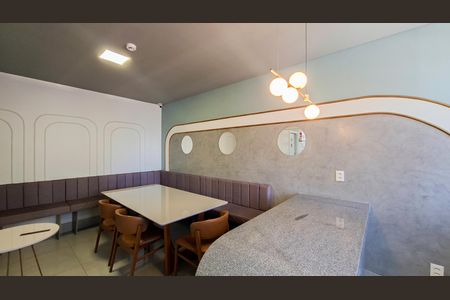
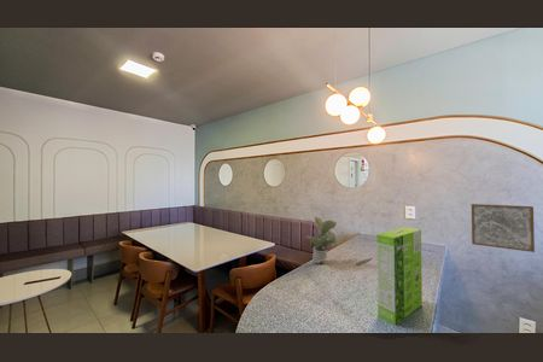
+ cake mix box (399, 270)
+ wall art (500, 226)
+ potted plant (323, 240)
